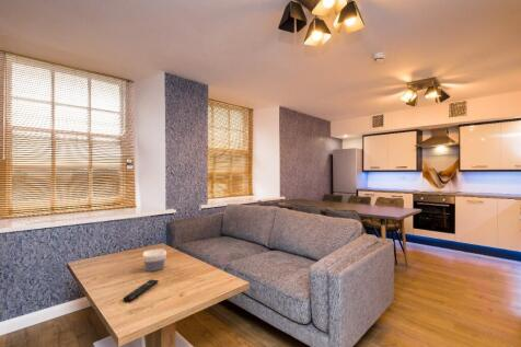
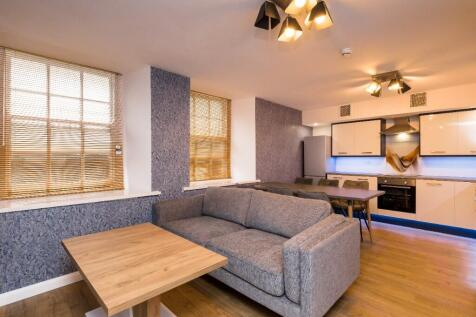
- remote control (141, 289)
- bowl (154, 259)
